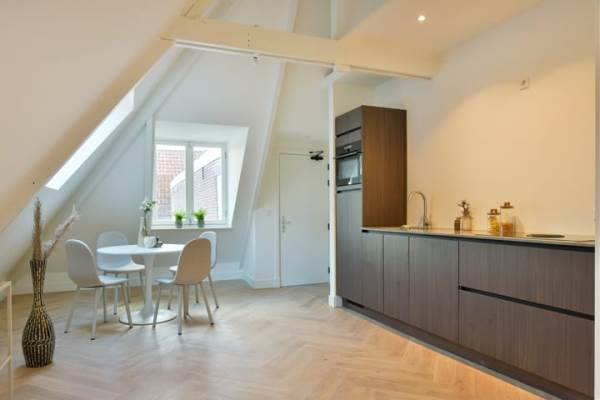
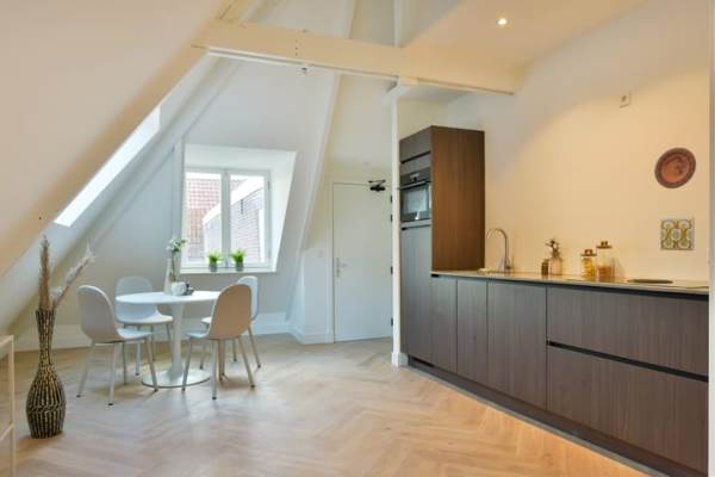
+ decorative plate (674, 168)
+ ceramic tile (676, 234)
